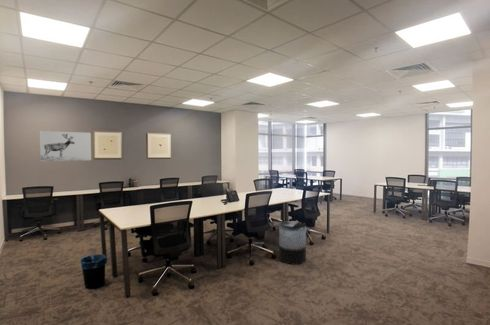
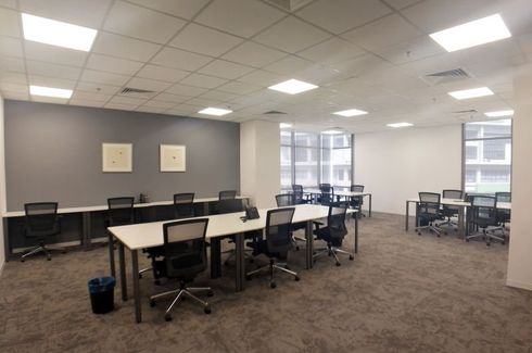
- trash can (292, 241)
- wall art (66, 146)
